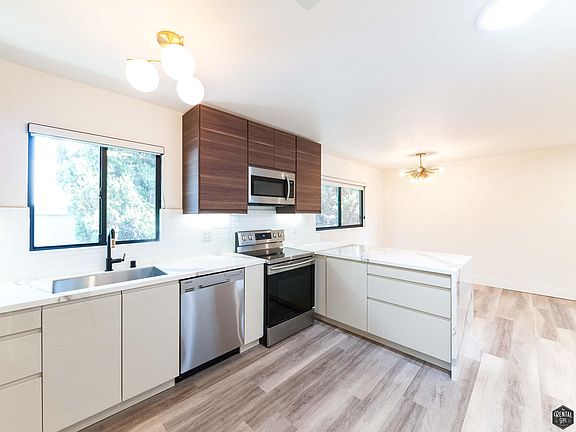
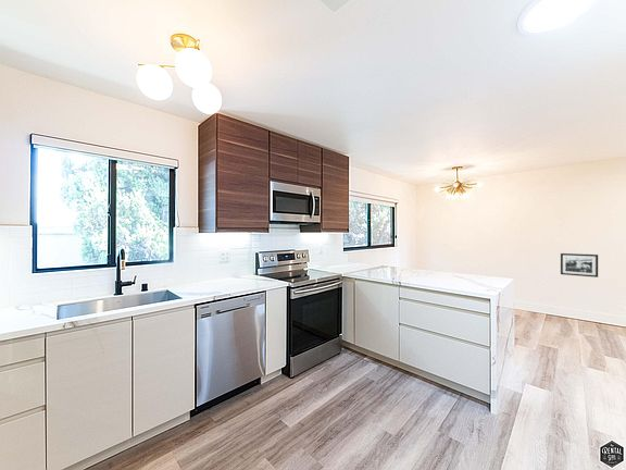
+ picture frame (578, 264)
